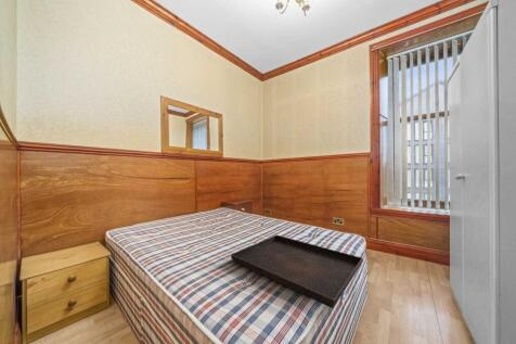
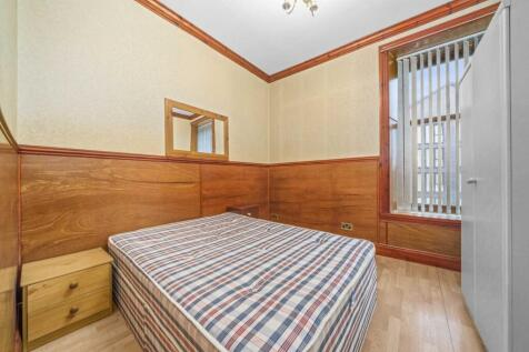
- serving tray (295, 259)
